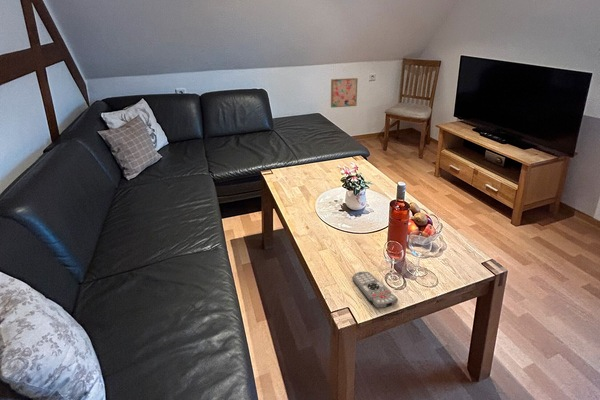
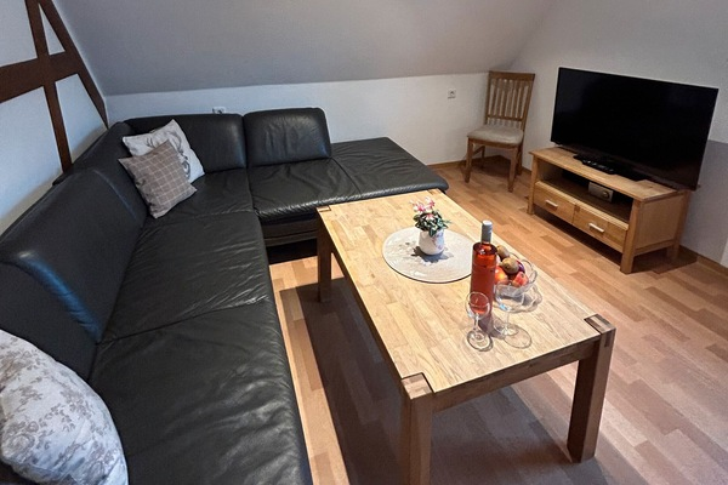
- remote control (372, 288)
- wall art (344, 92)
